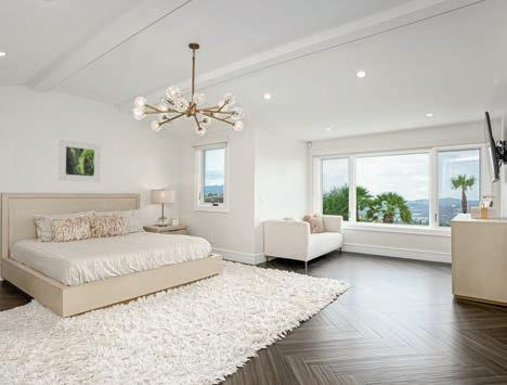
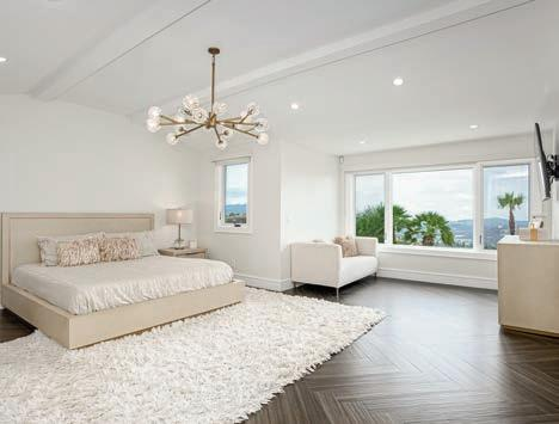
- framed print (80, 162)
